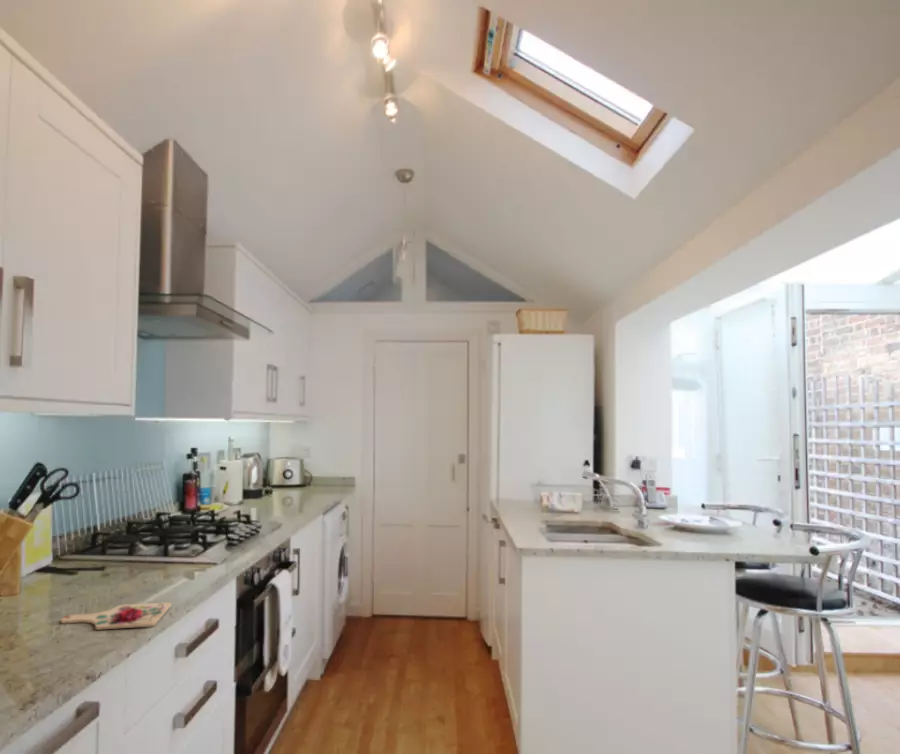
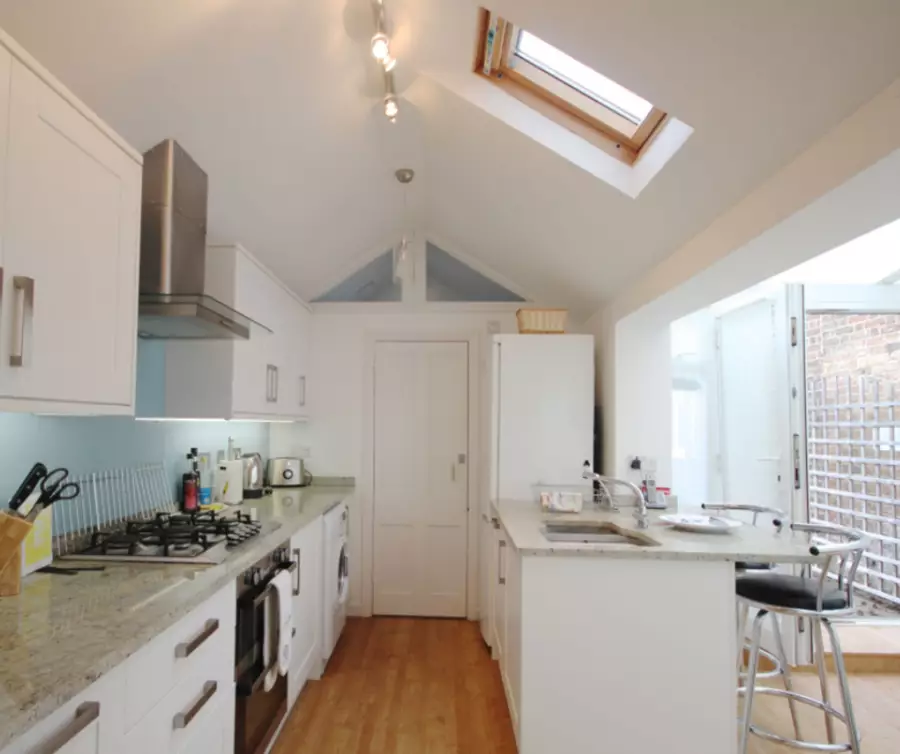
- cutting board (113, 612)
